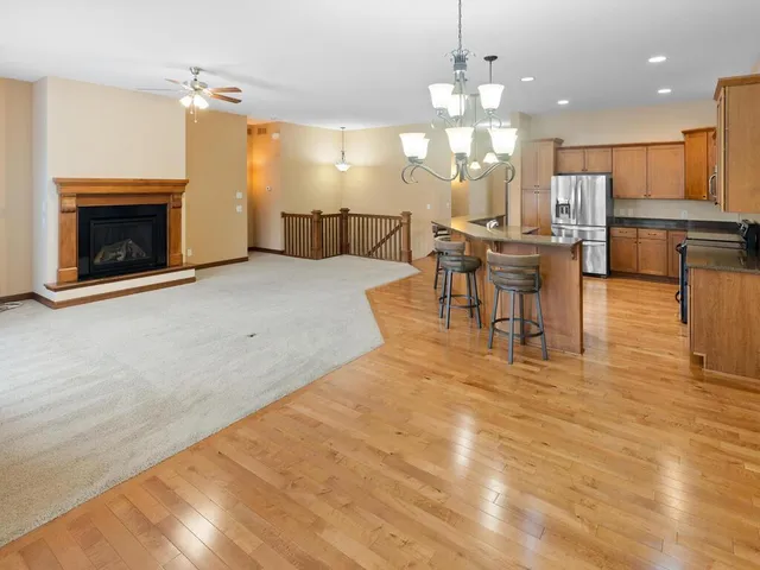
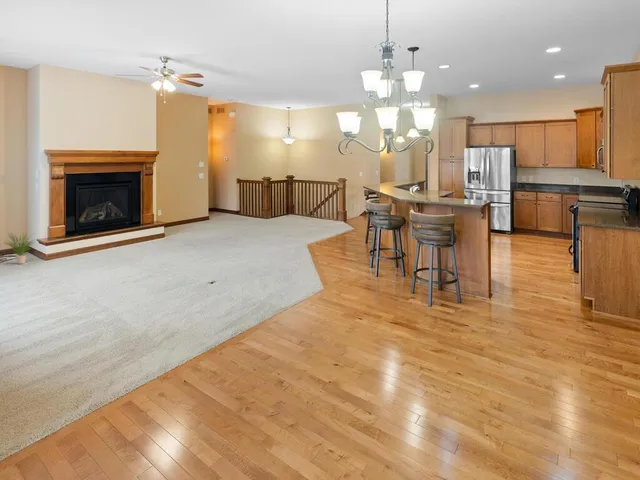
+ potted plant (20, 247)
